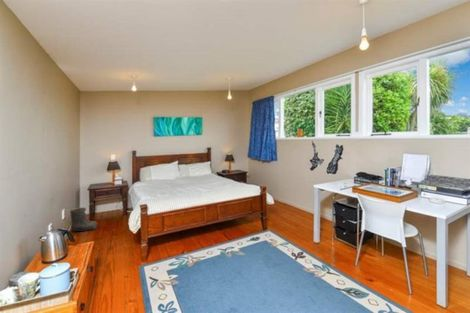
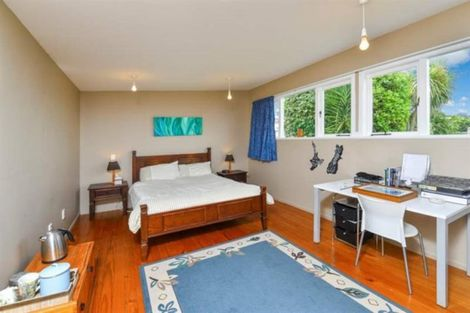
- boots (84, 218)
